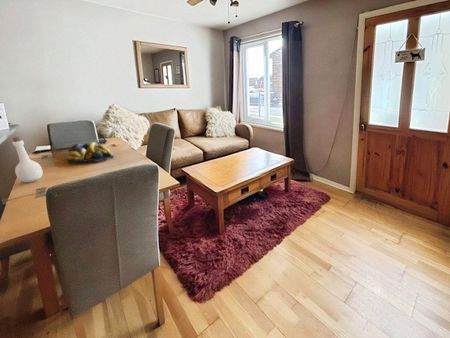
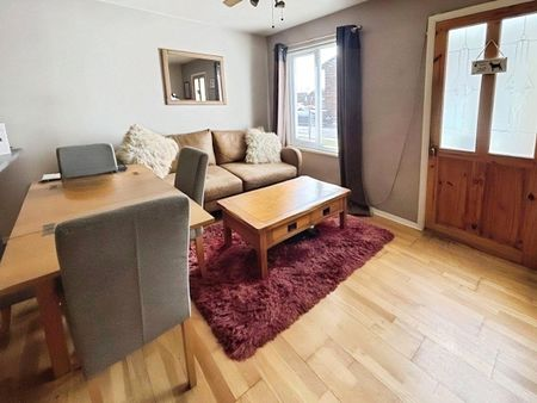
- fruit bowl (90, 150)
- bottle (26, 159)
